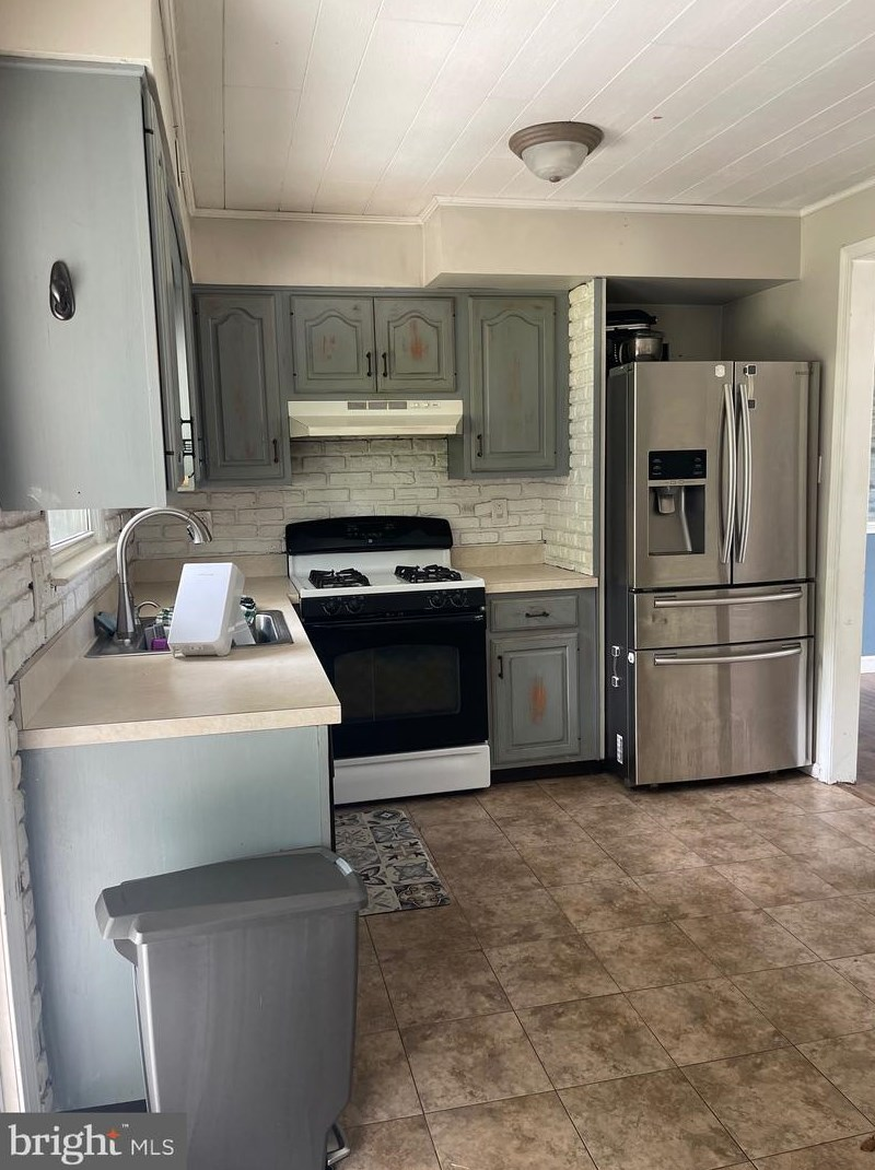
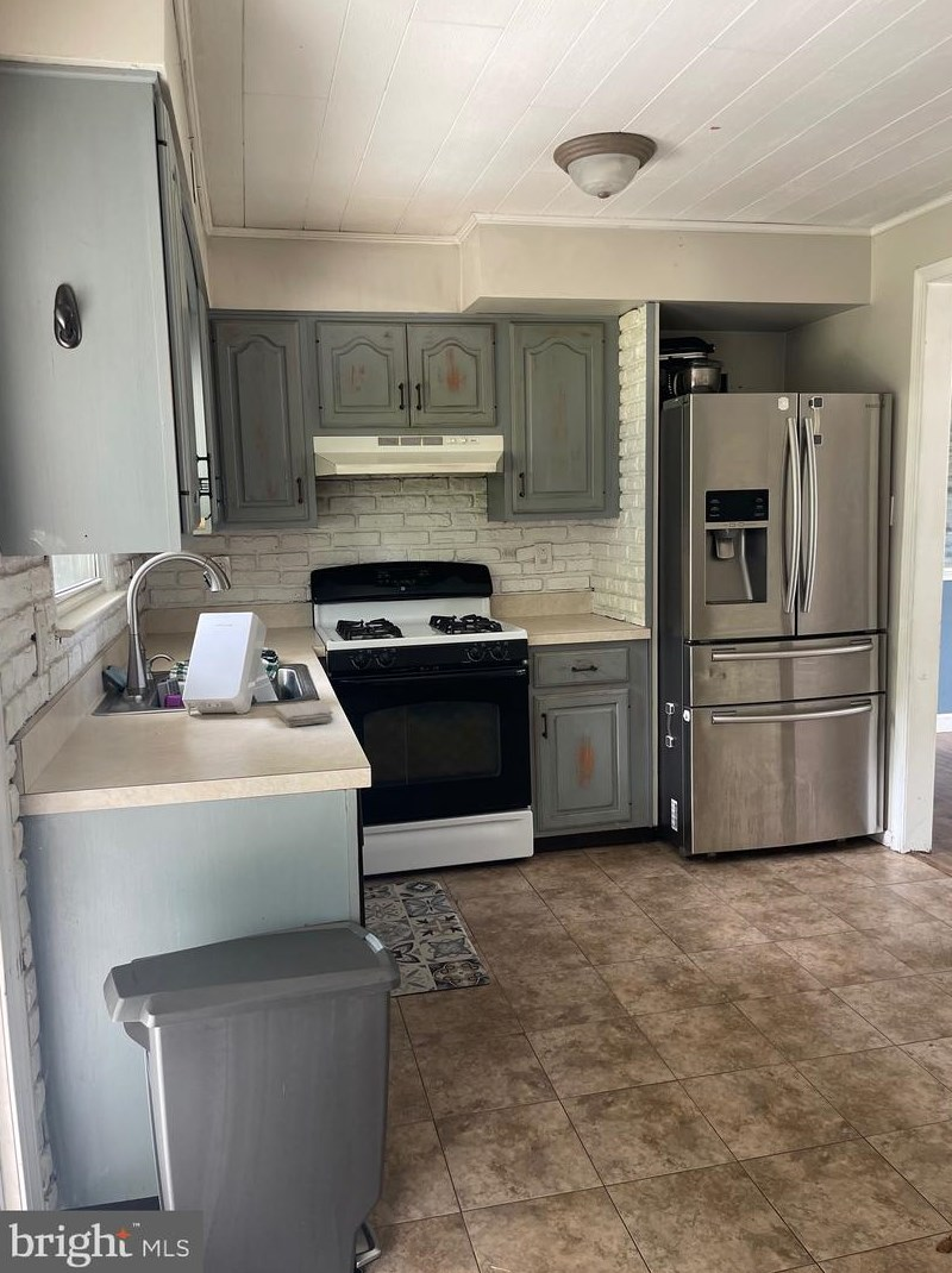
+ washcloth (303, 711)
